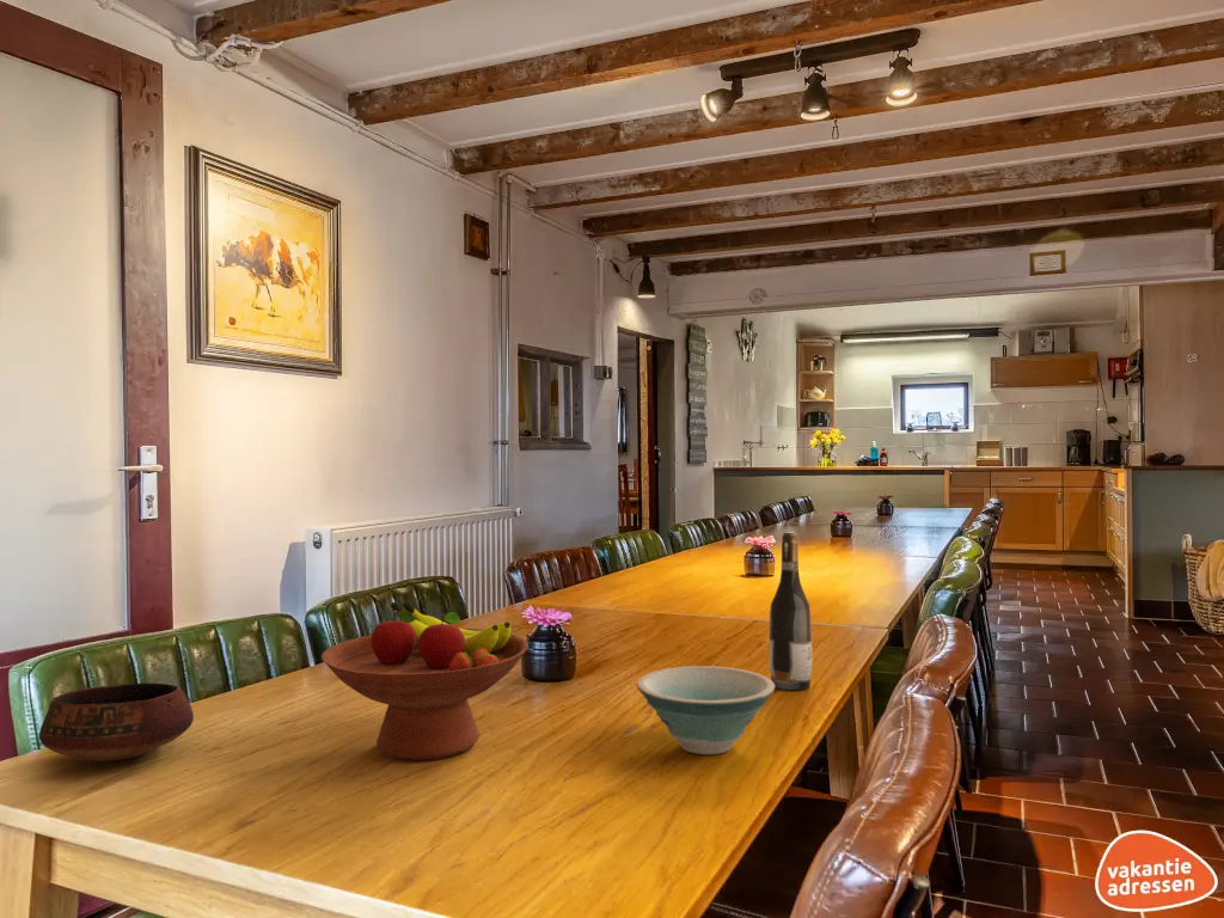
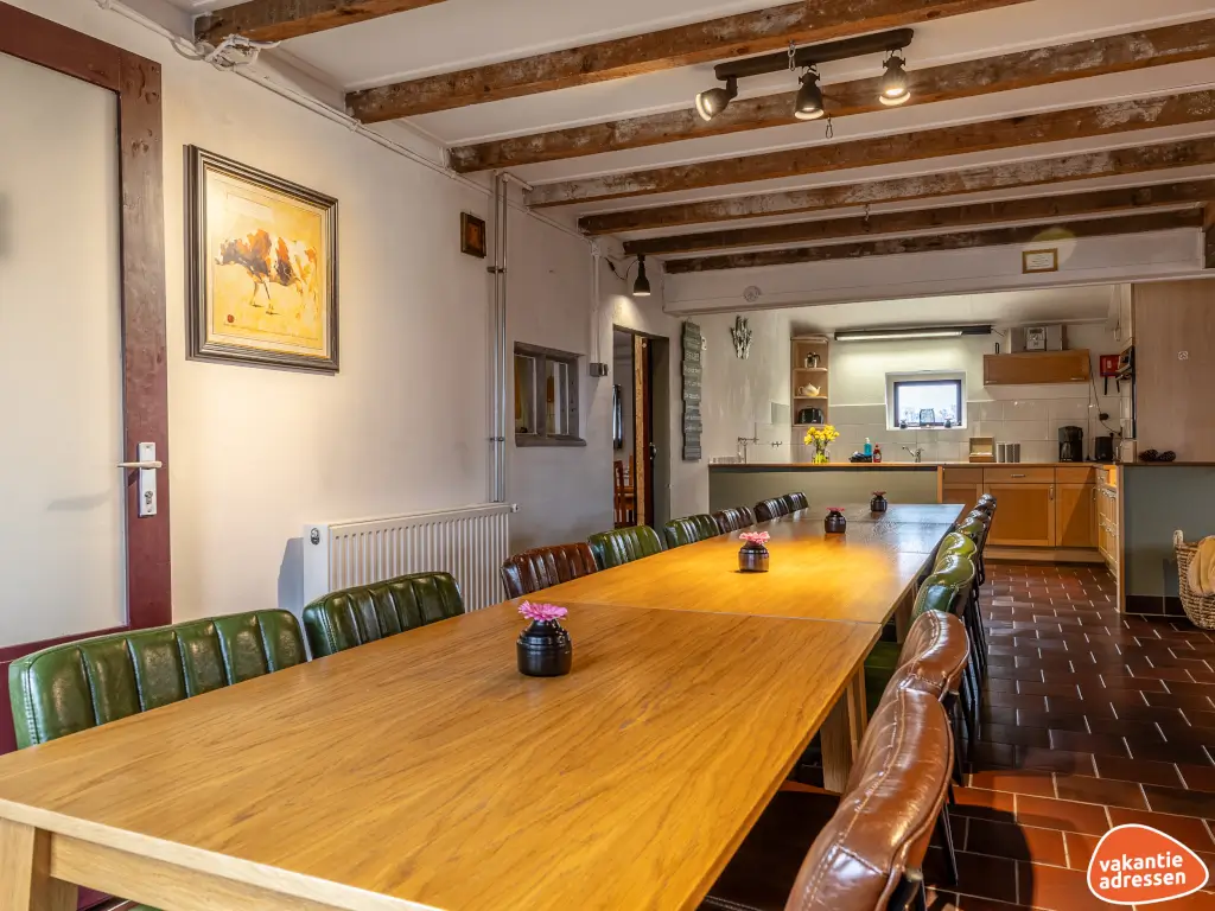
- bowl (118, 722)
- bowl (705, 714)
- fruit bowl (427, 677)
- wine bottle (790, 608)
